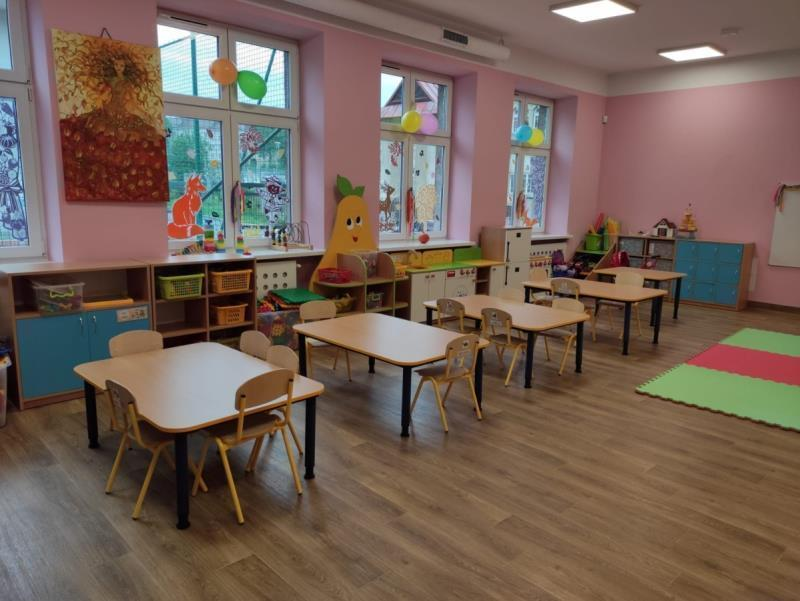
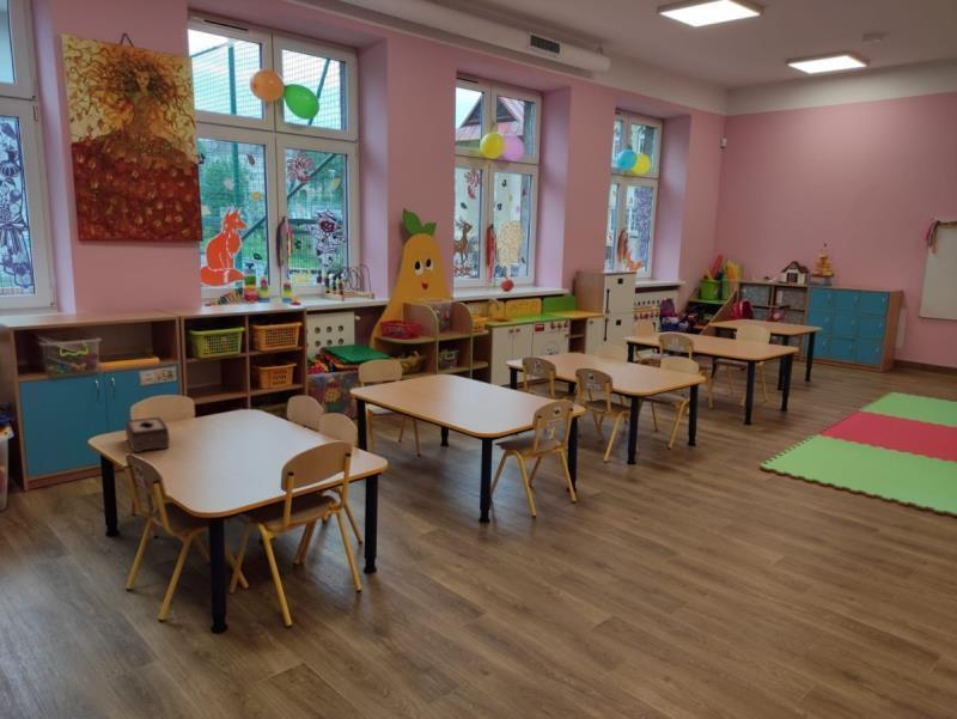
+ tissue box (146, 433)
